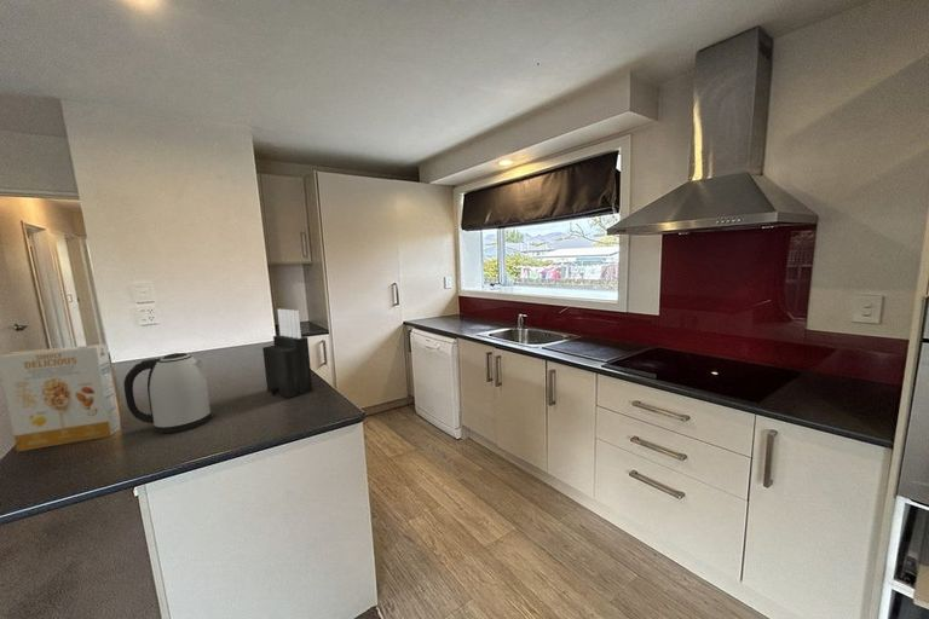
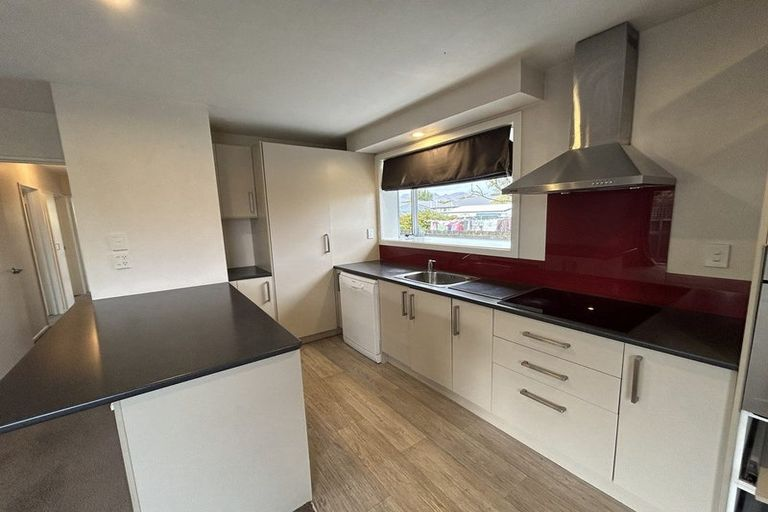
- kettle (168, 389)
- cereal box (63, 394)
- knife block (283, 351)
